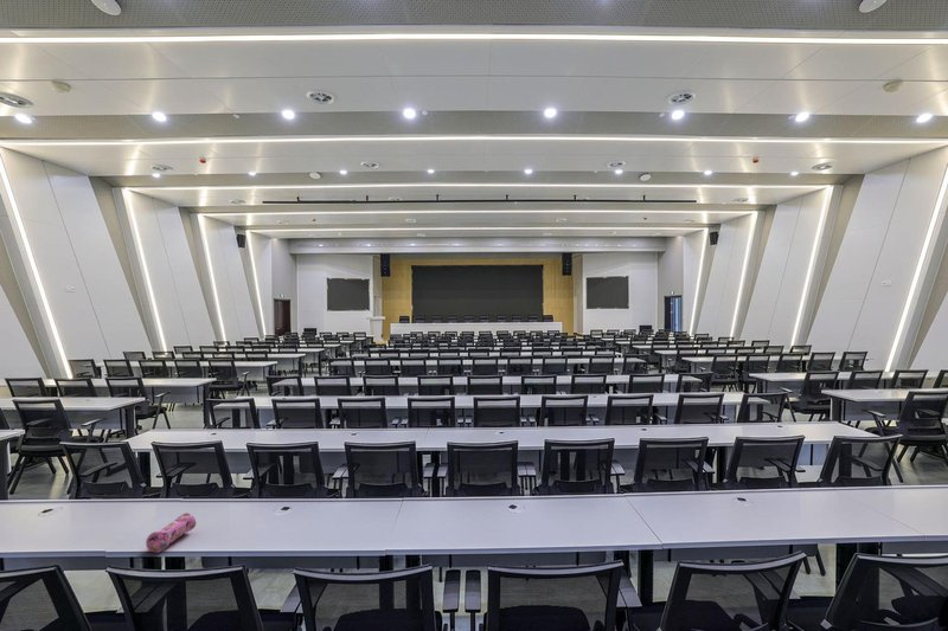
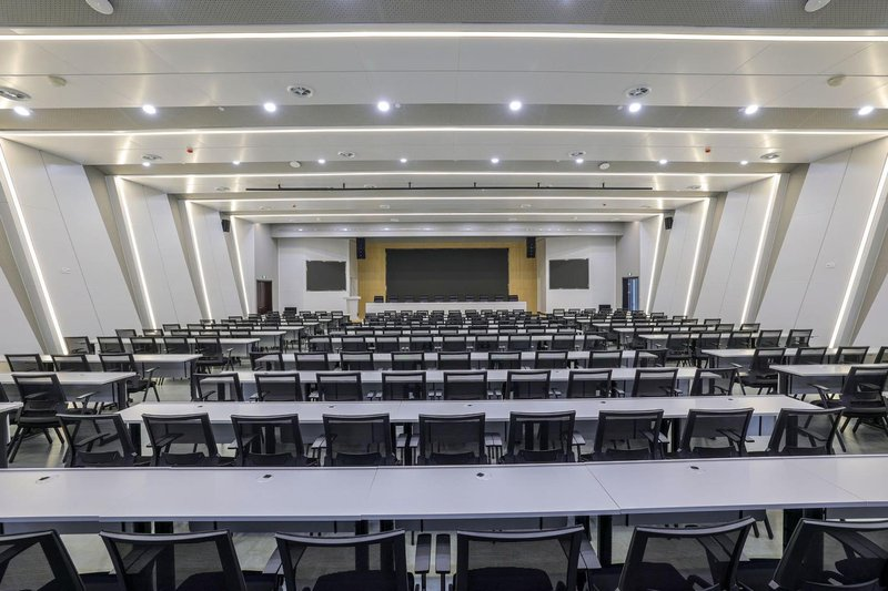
- pencil case (172, 532)
